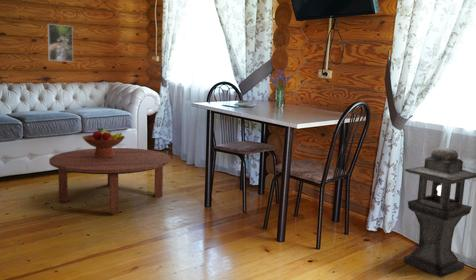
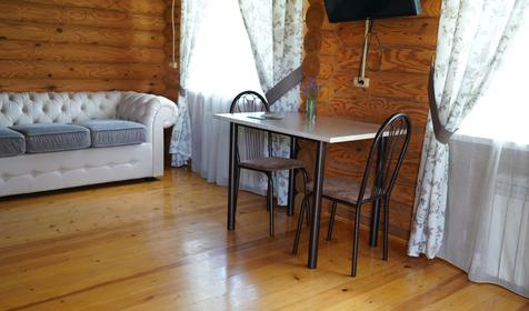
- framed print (60, 43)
- lantern (438, 207)
- coffee table (112, 178)
- fruit bowl (103, 142)
